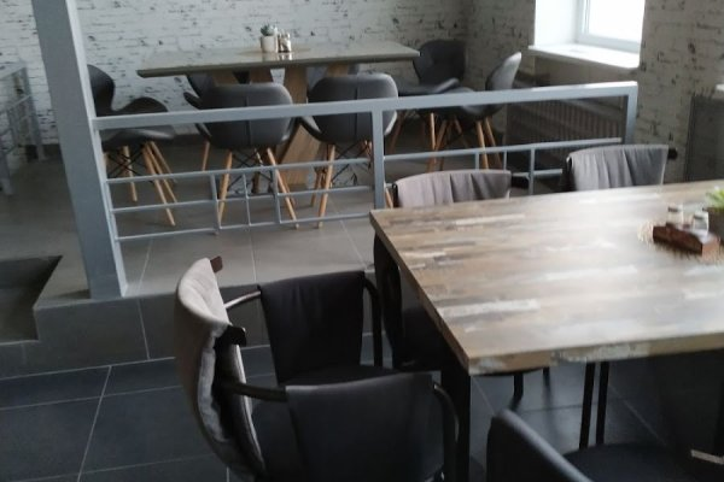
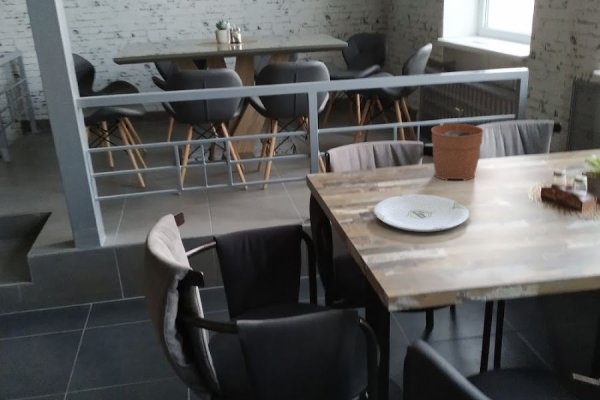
+ plant pot (456, 141)
+ plate (420, 214)
